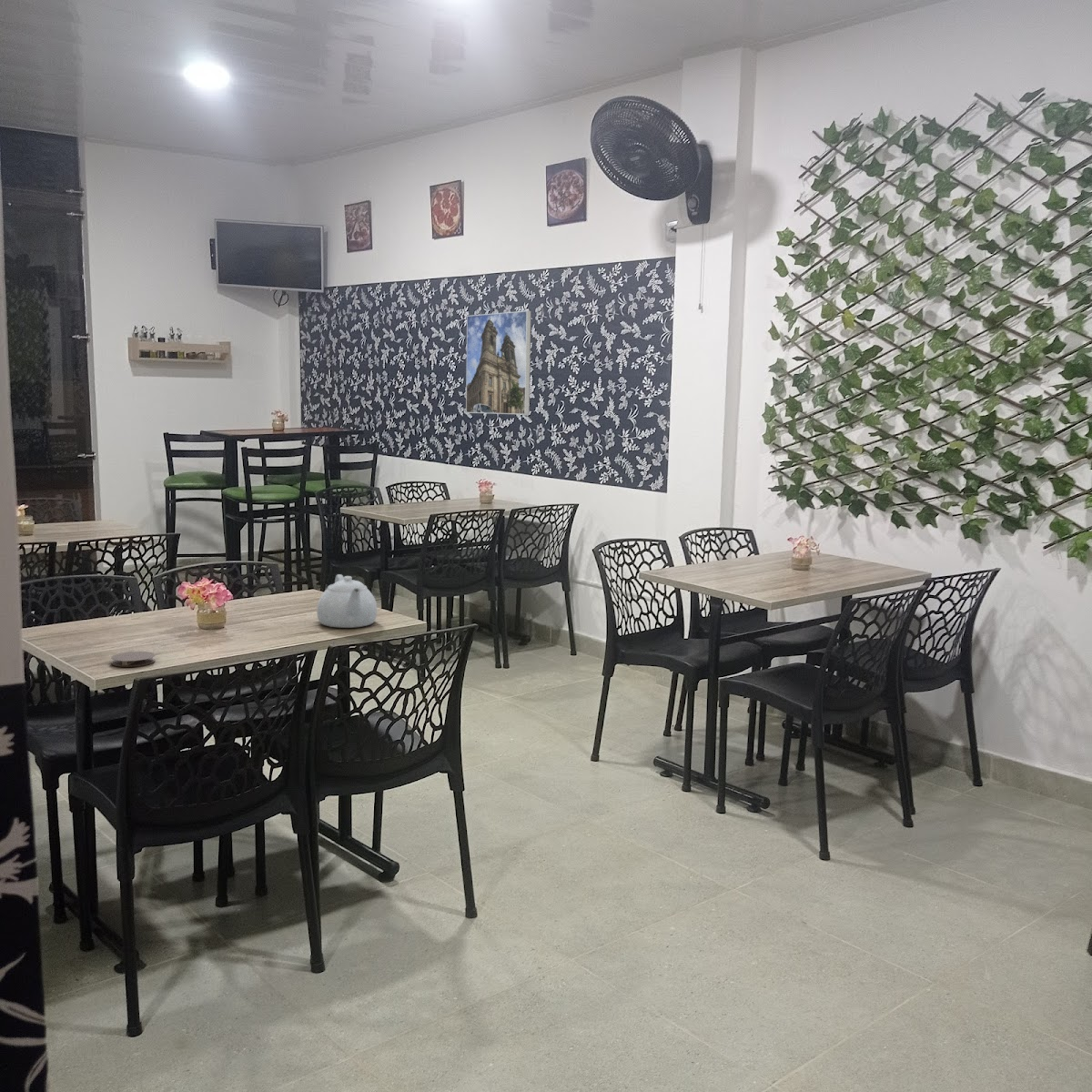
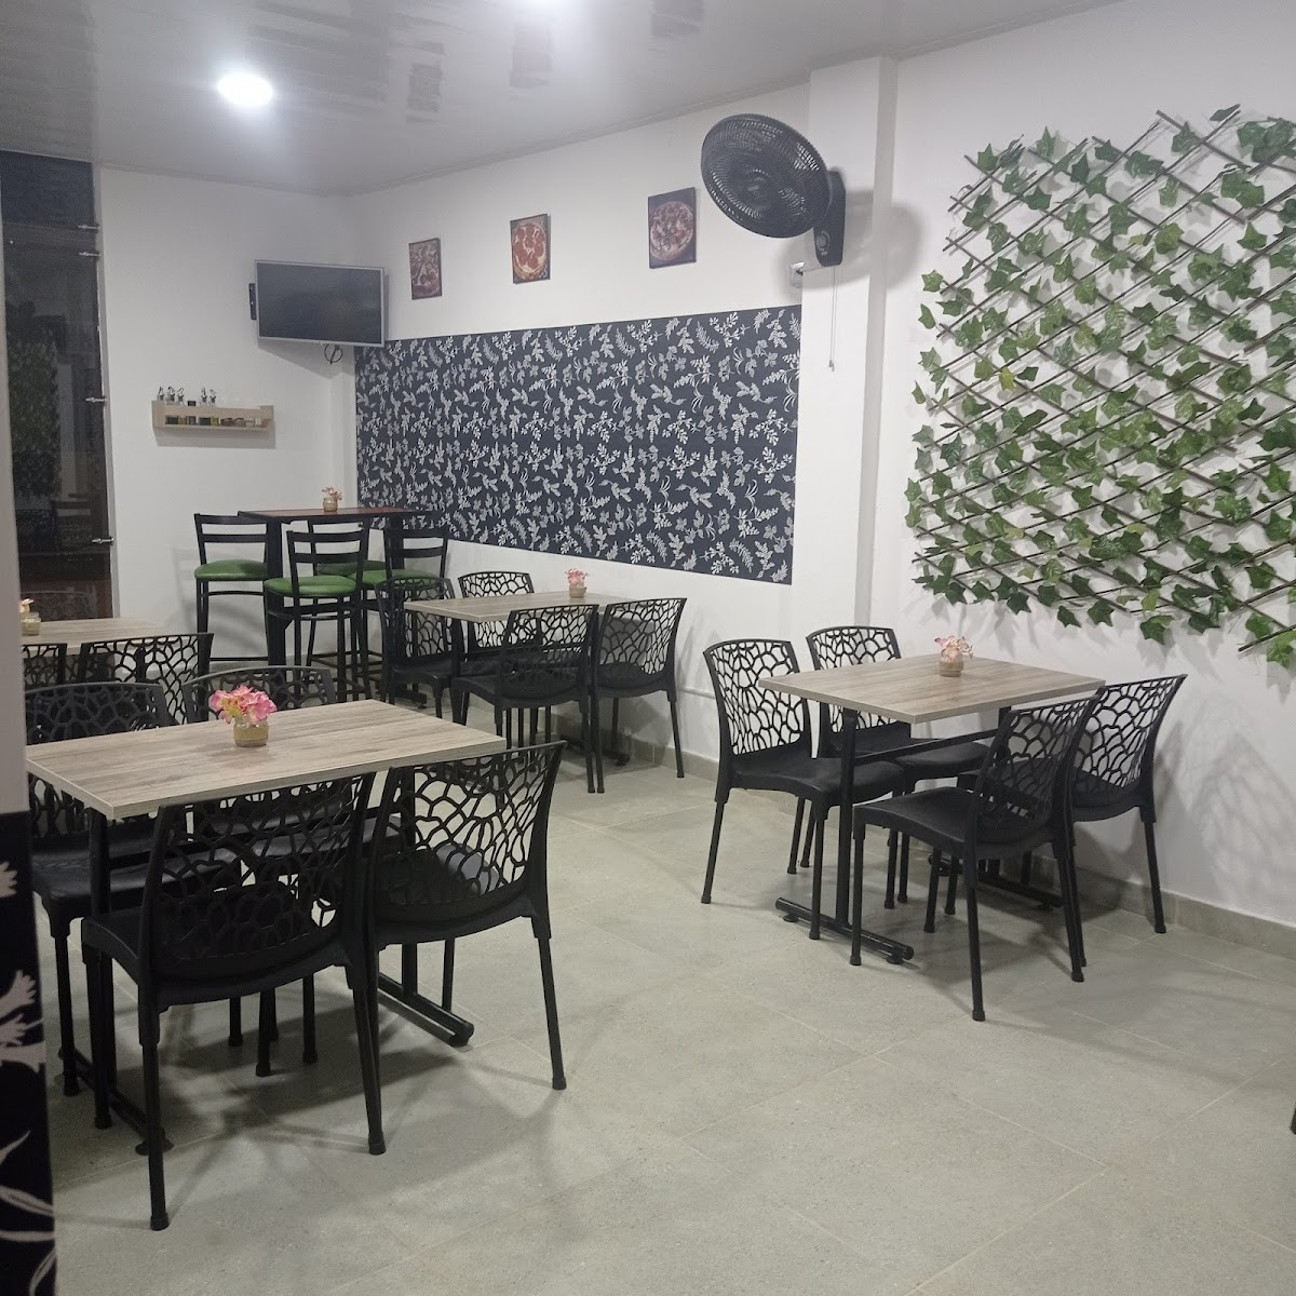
- coaster (133, 659)
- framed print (497, 363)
- teapot (347, 599)
